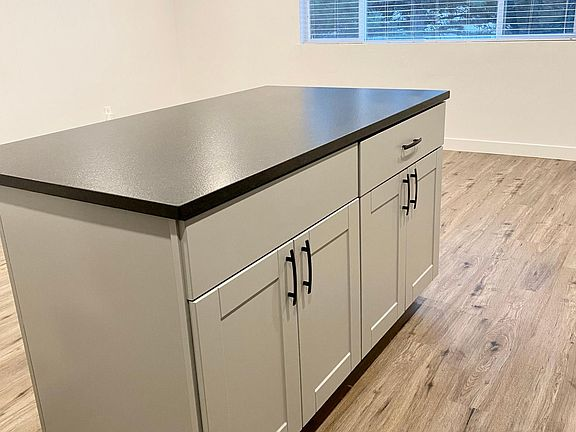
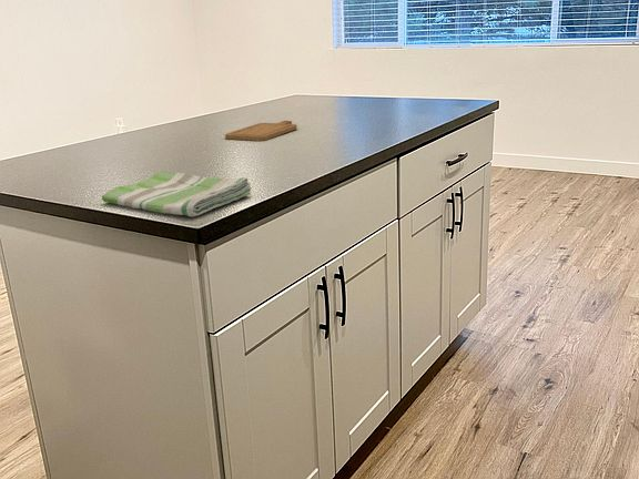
+ chopping board (266, 130)
+ dish towel (176, 190)
